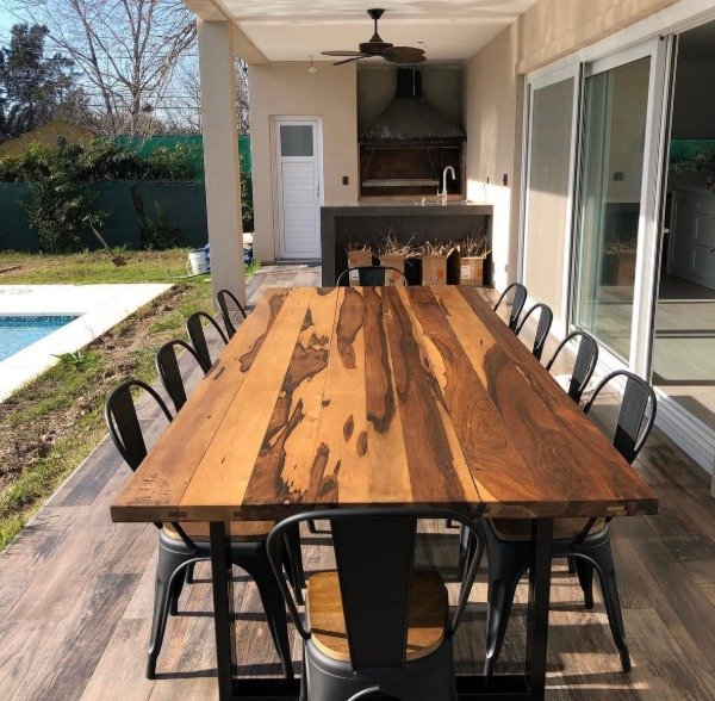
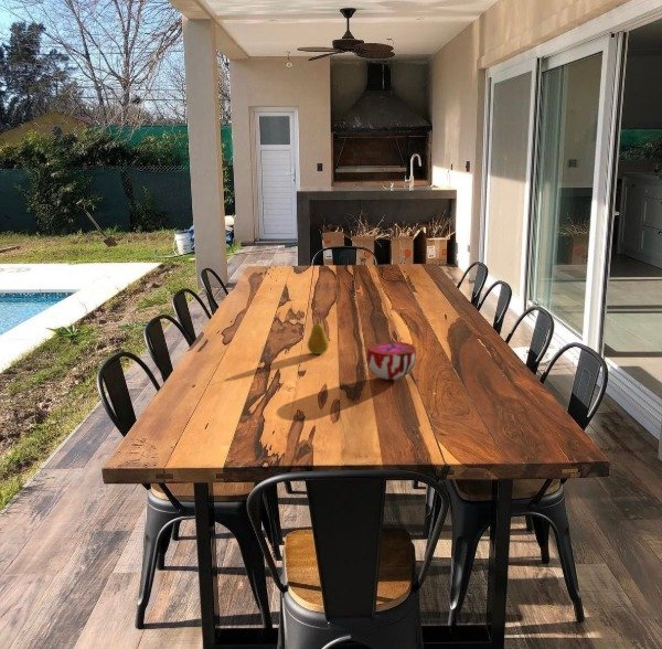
+ decorative bowl (391, 362)
+ fruit (318, 336)
